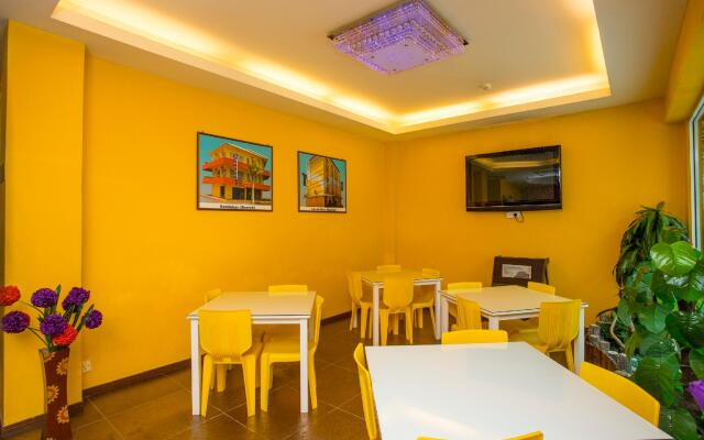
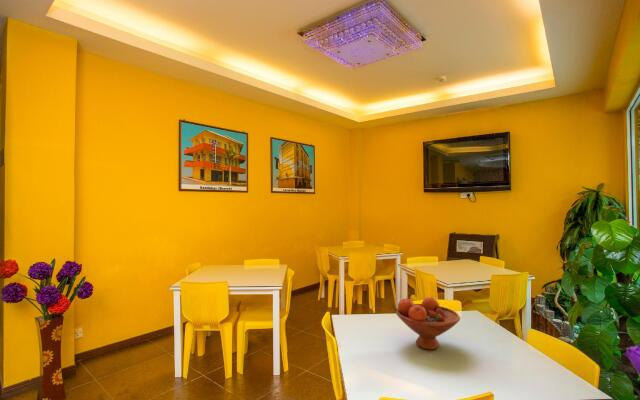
+ fruit bowl (427, 322)
